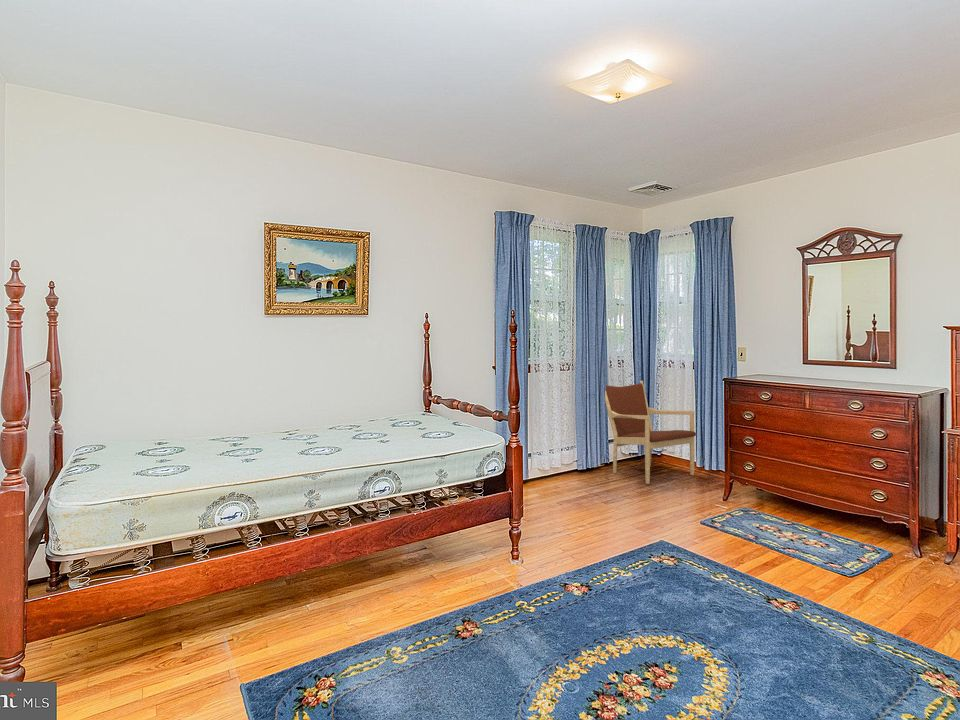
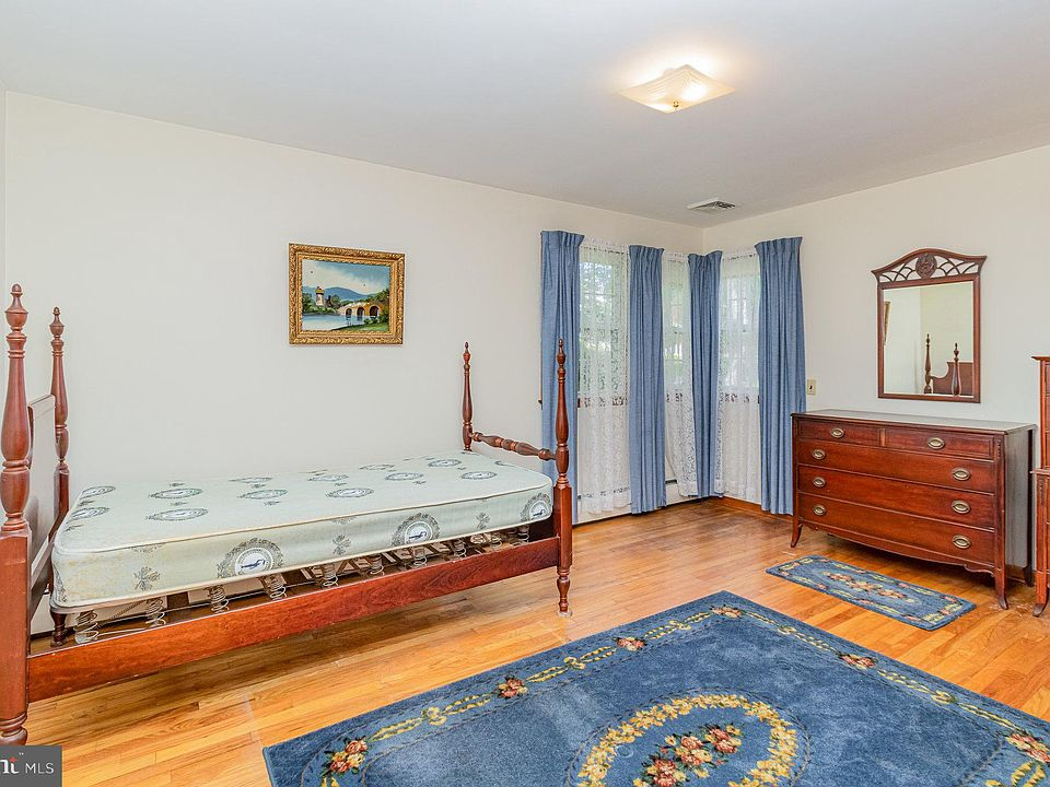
- armchair (645, 427)
